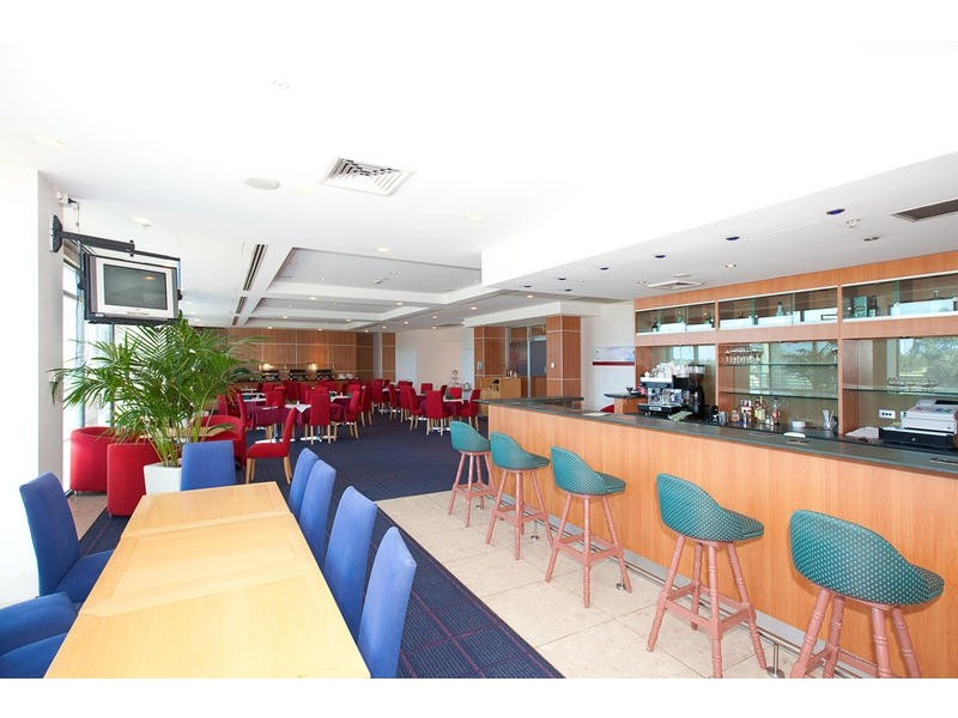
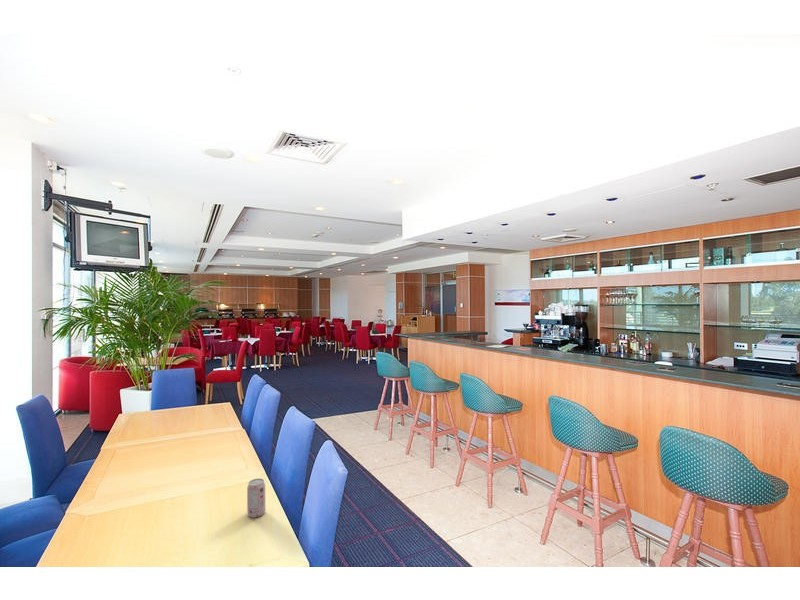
+ beverage can (256, 497)
